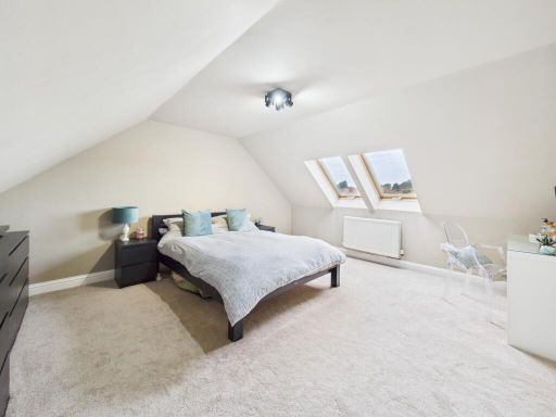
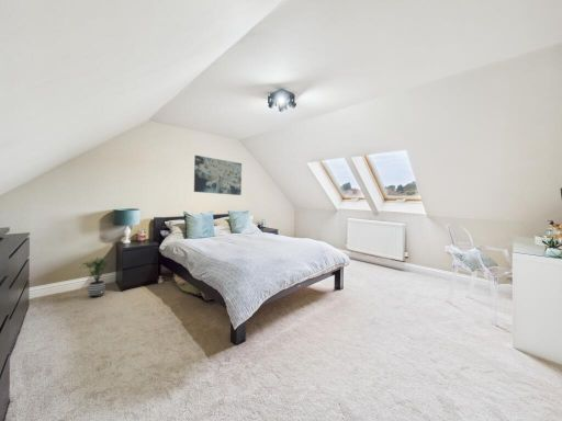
+ potted plant (95, 276)
+ wall art (218, 177)
